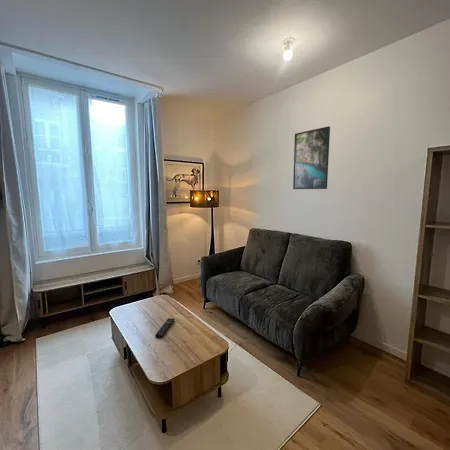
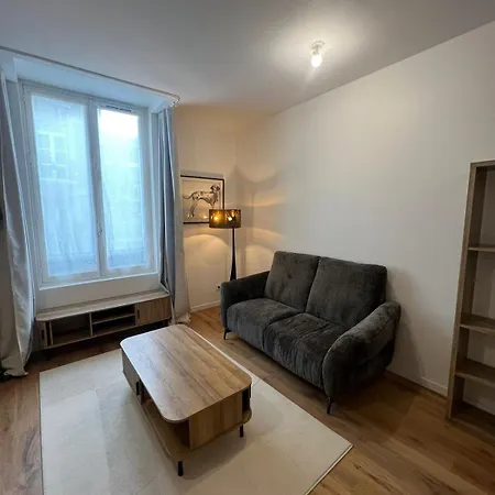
- remote control (165, 327)
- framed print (310, 160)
